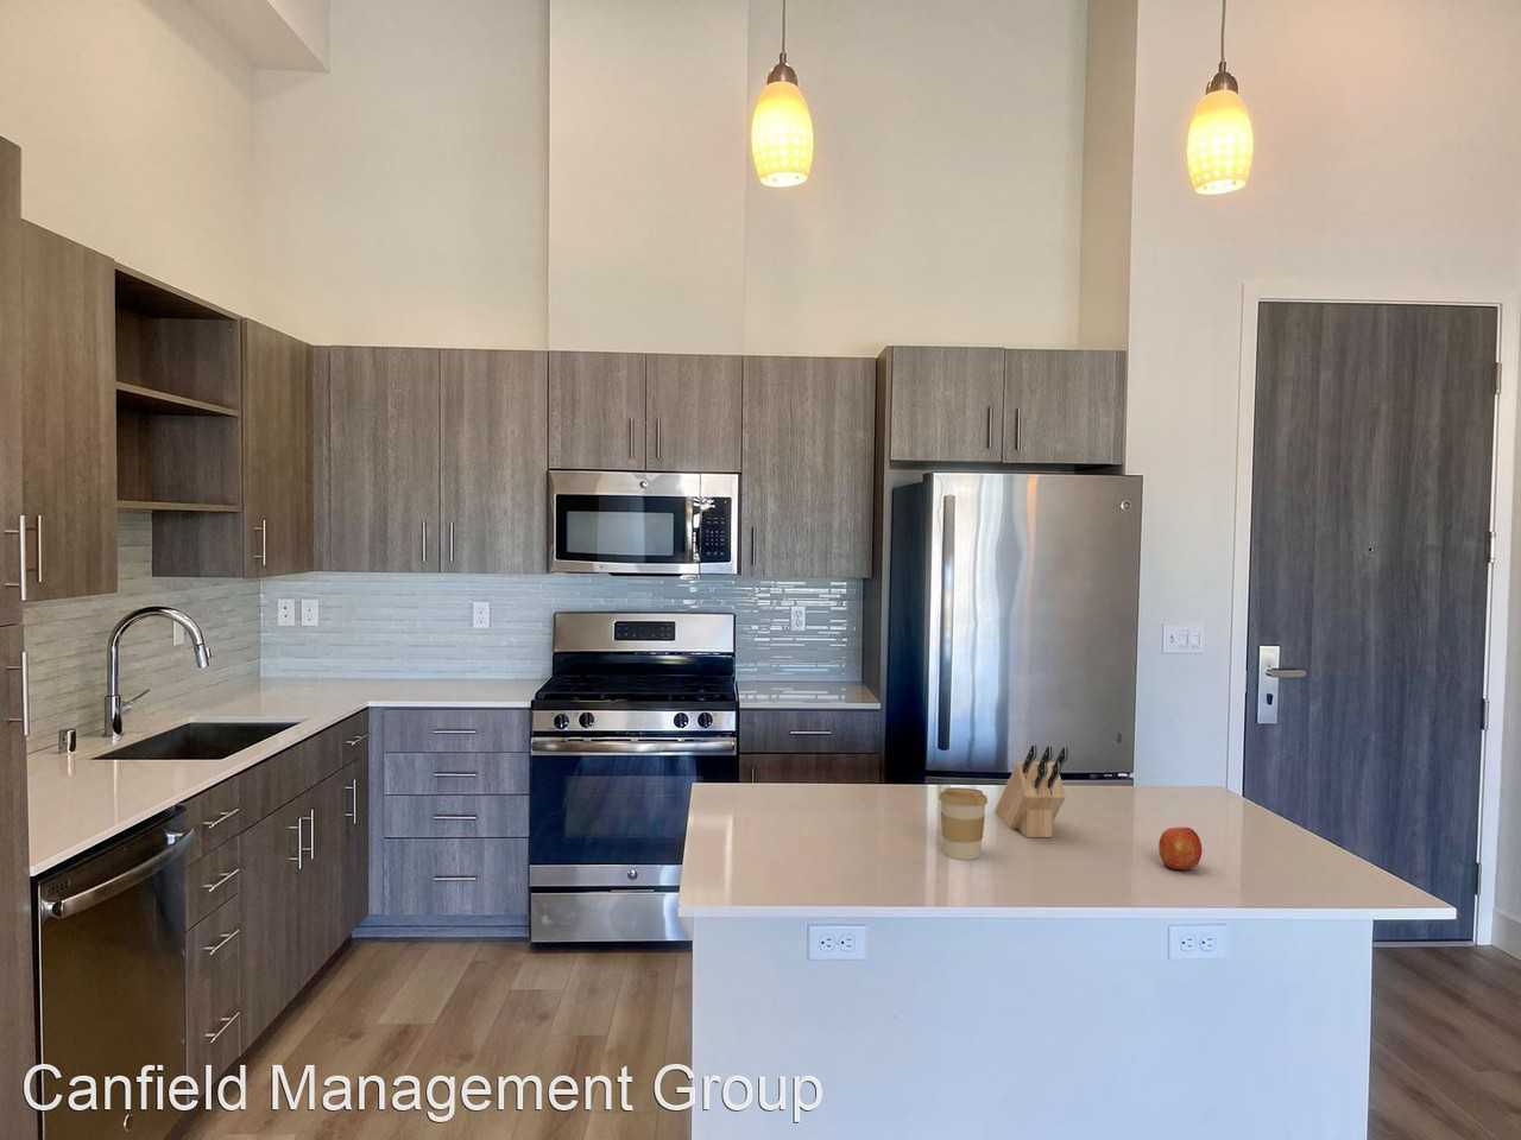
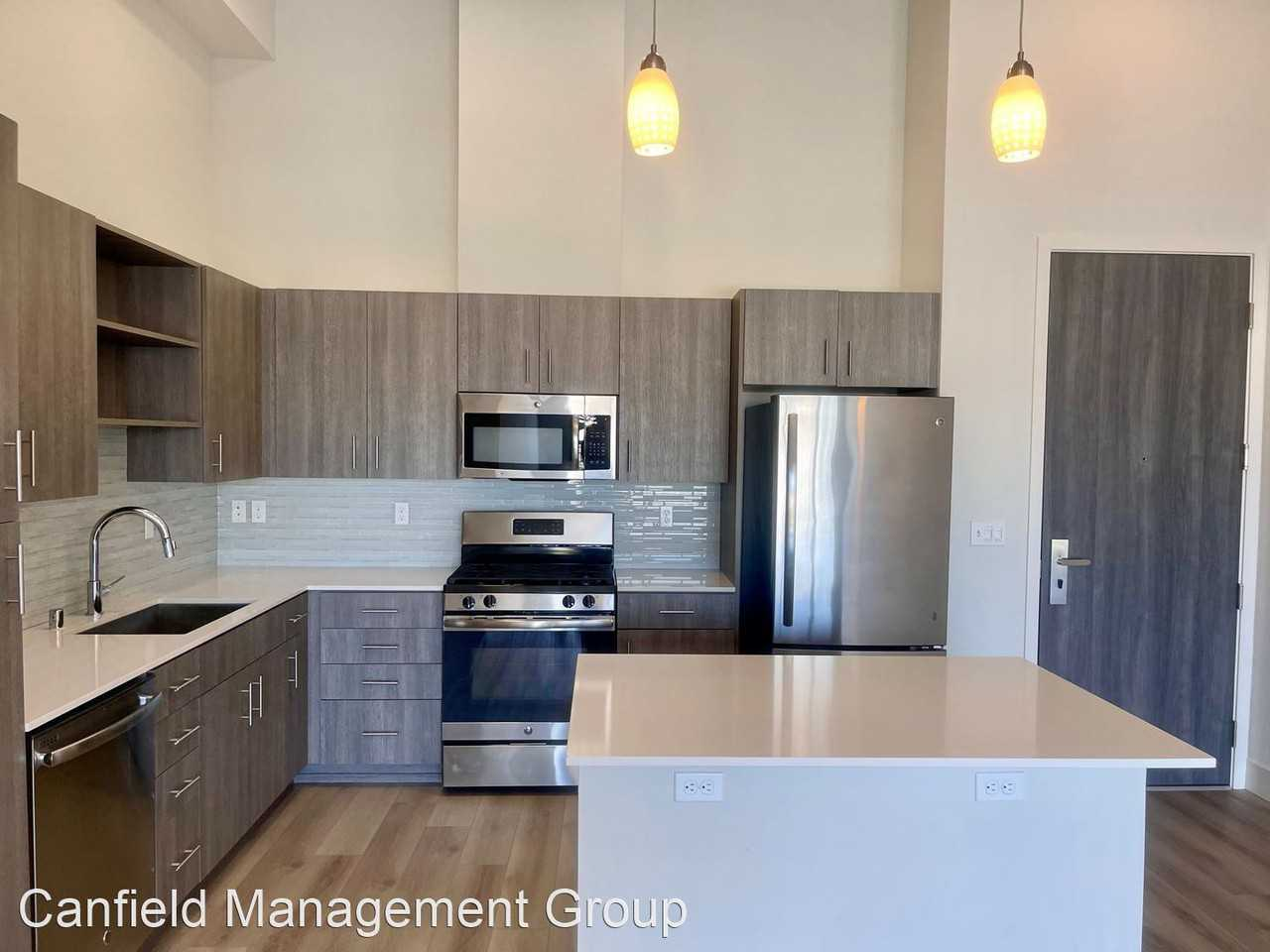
- knife block (1031, 783)
- coffee cup (963, 820)
- fruit (1180, 847)
